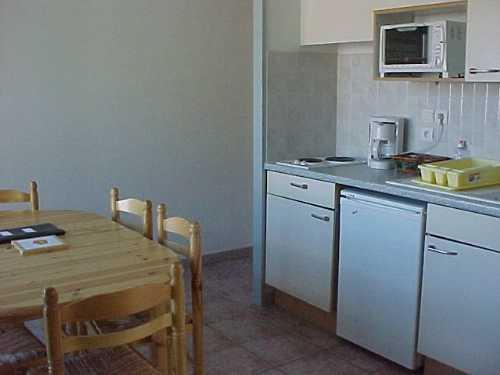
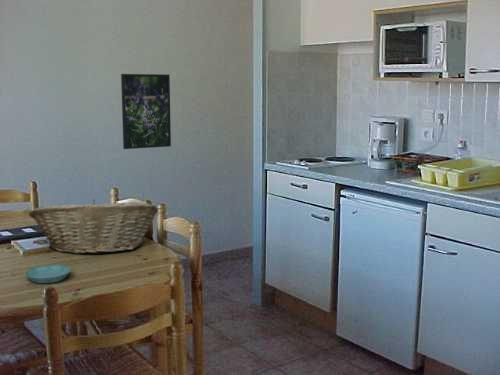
+ saucer (48, 274)
+ fruit basket (95, 221)
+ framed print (146, 111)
